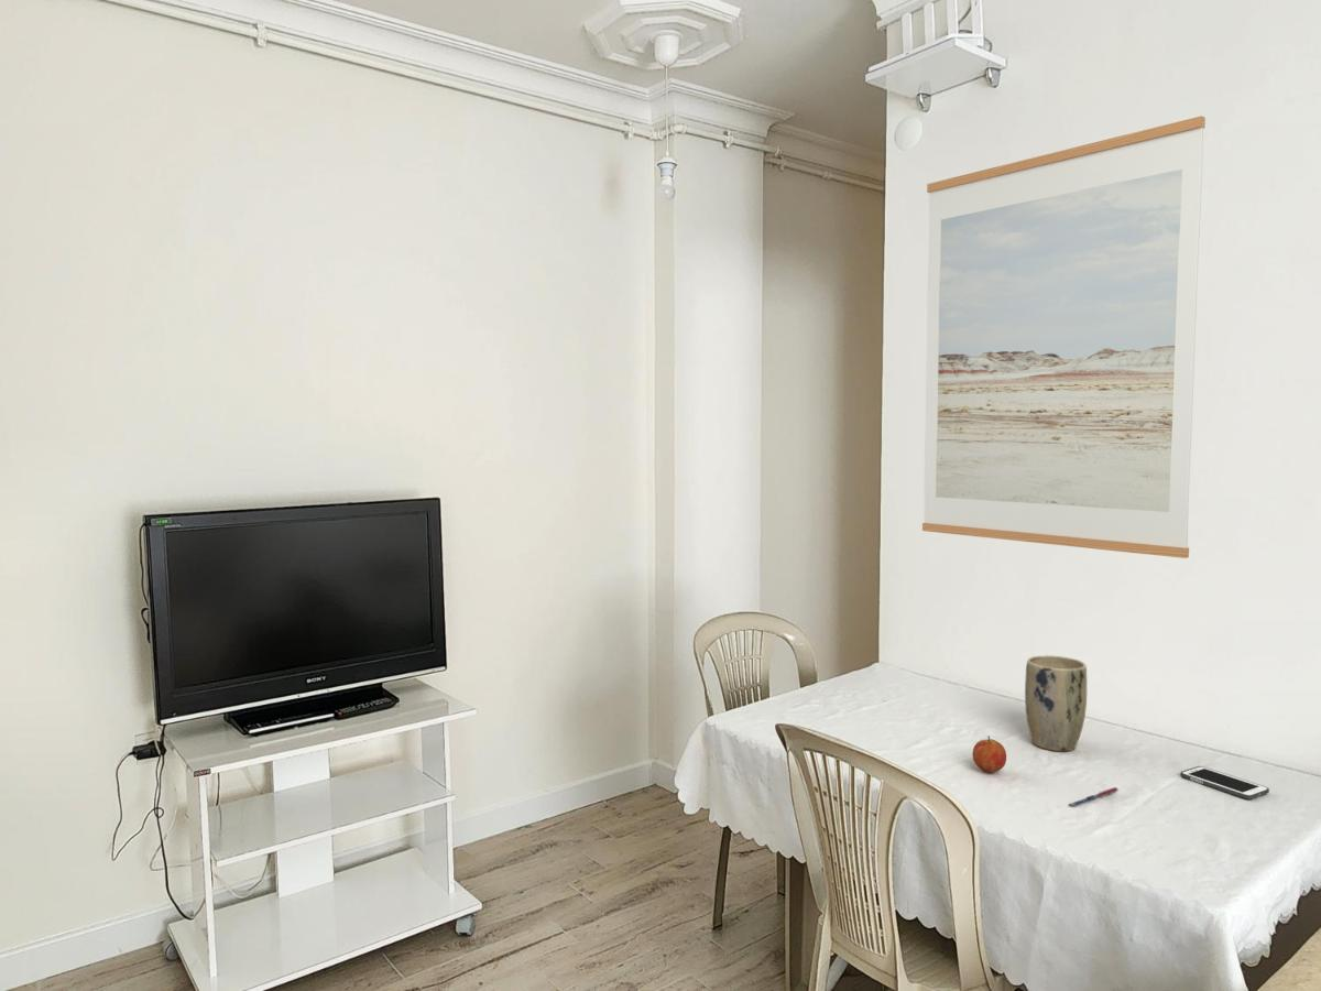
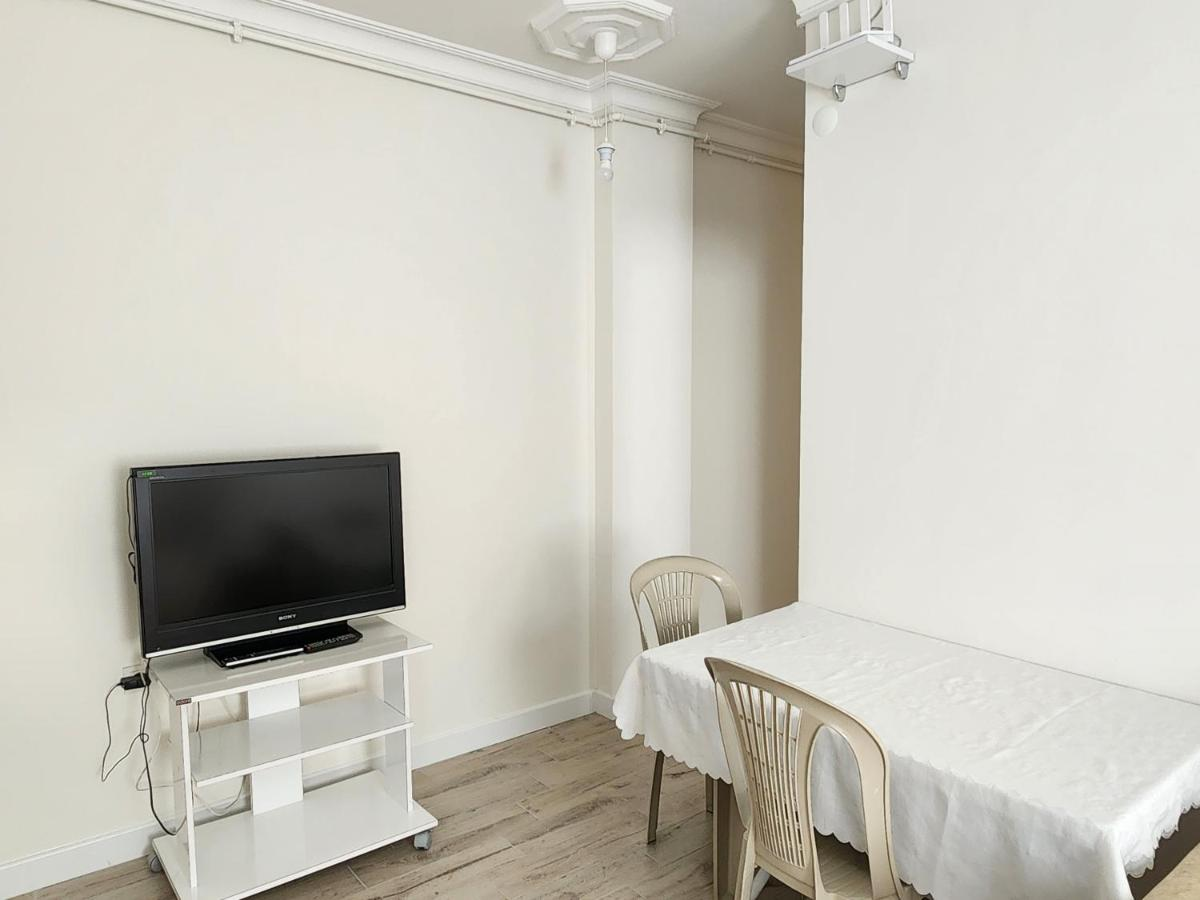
- pen (1093, 796)
- fruit (989, 753)
- plant pot (1055, 703)
- cell phone (1223, 782)
- wall art (1045, 351)
